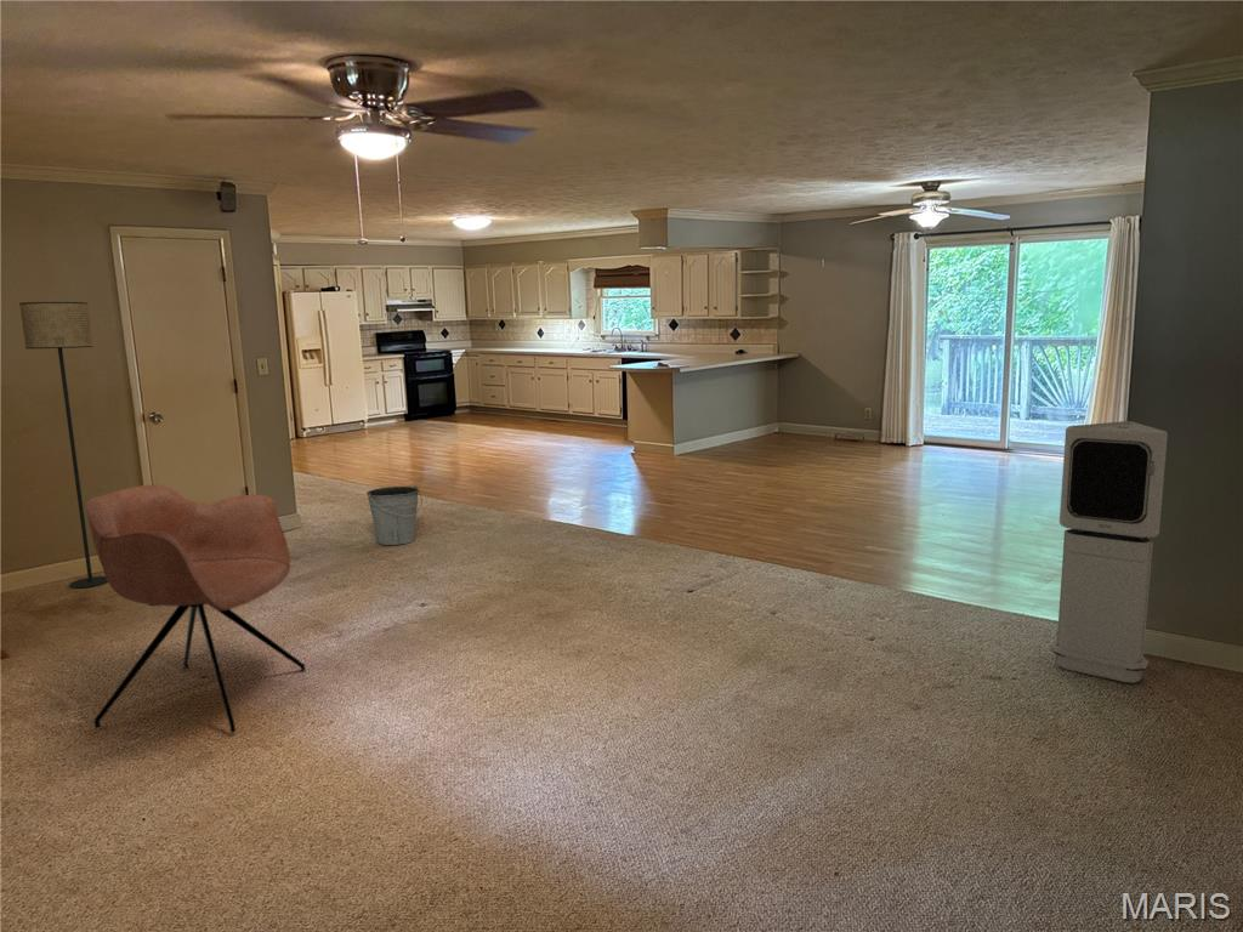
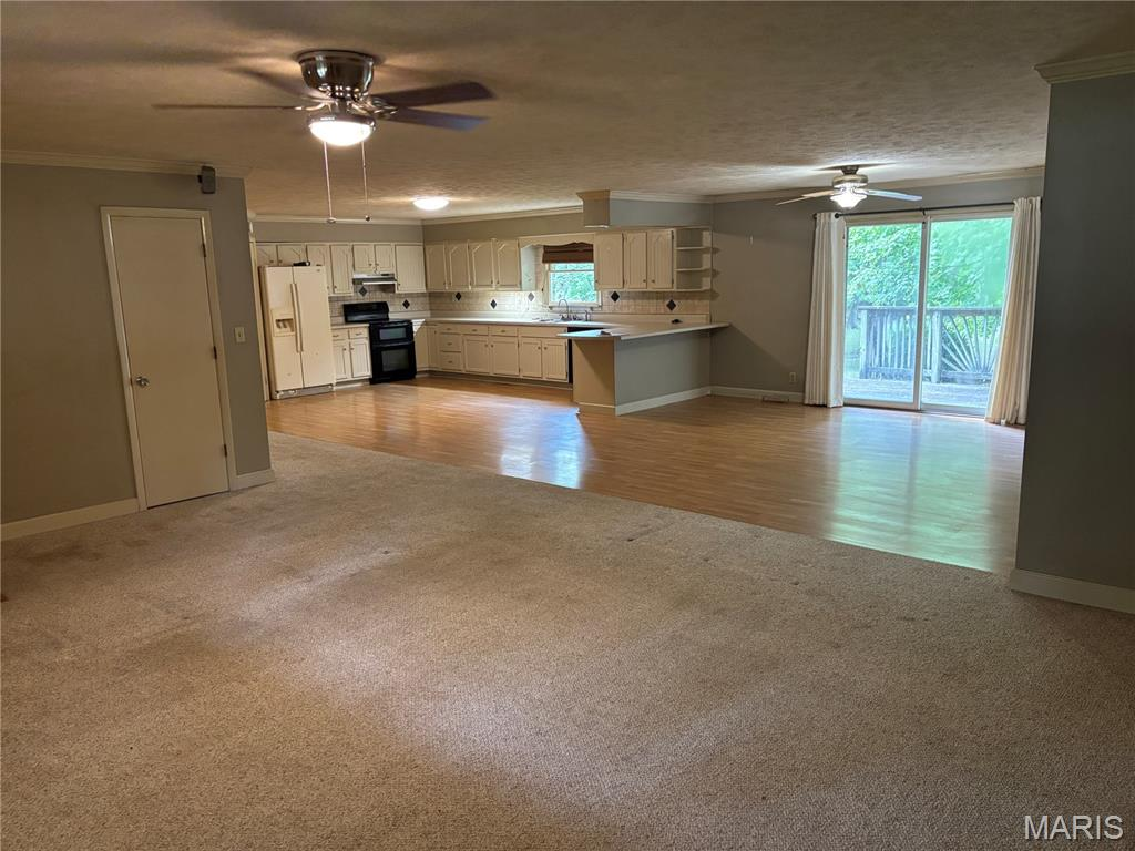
- armchair (195, 597)
- floor lamp (73, 447)
- bucket (396, 515)
- air purifier (1111, 546)
